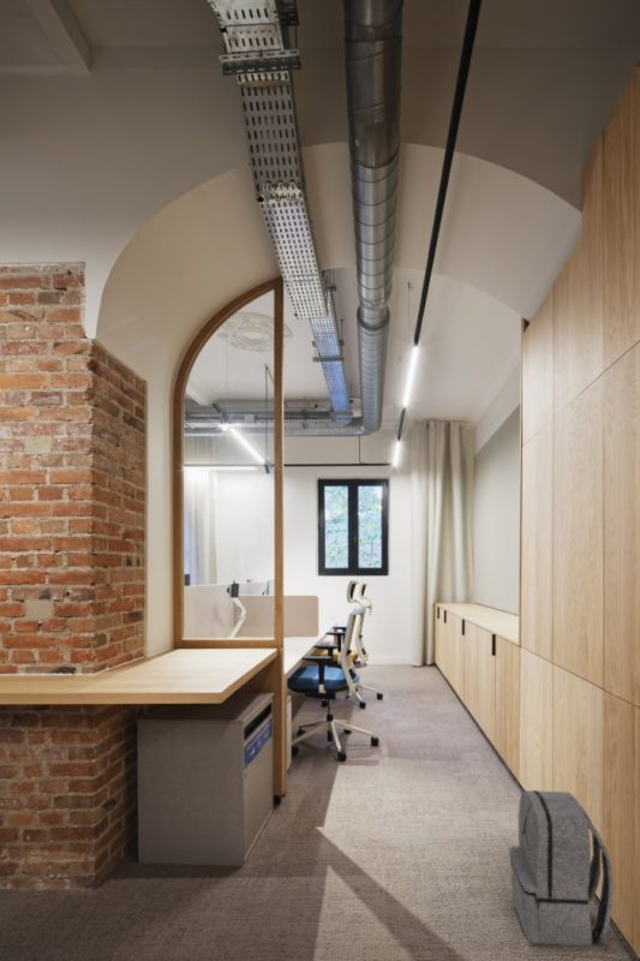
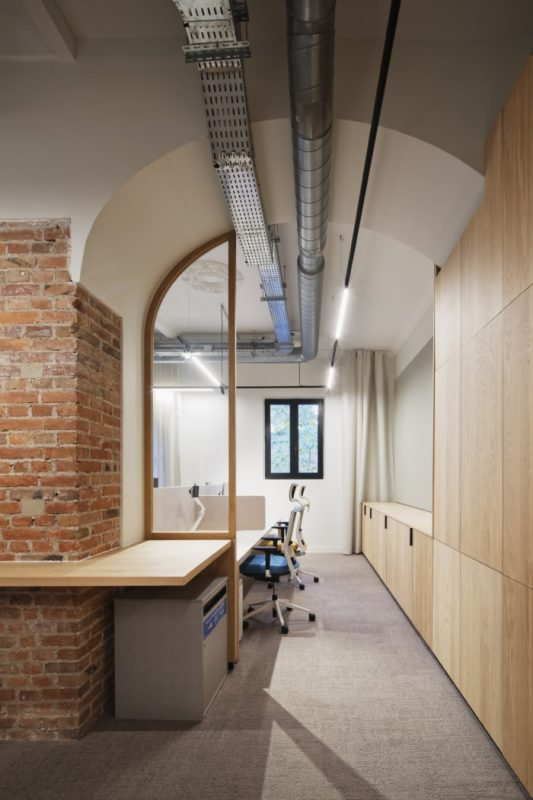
- backpack (560, 859)
